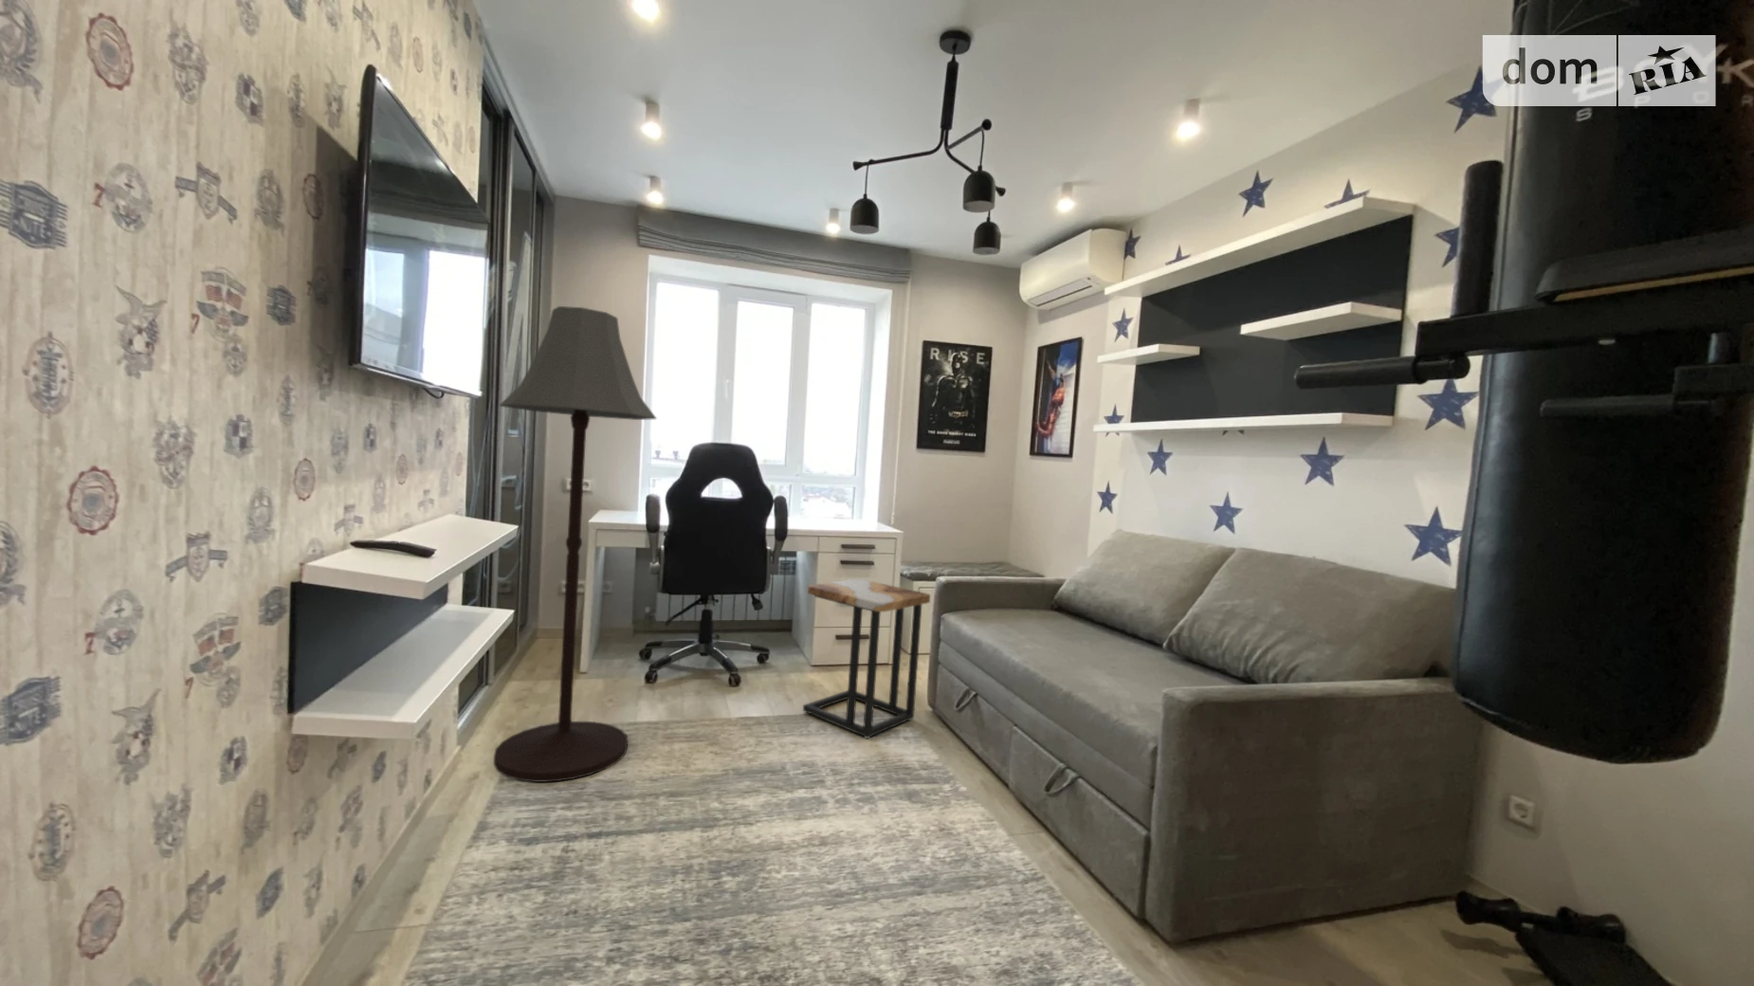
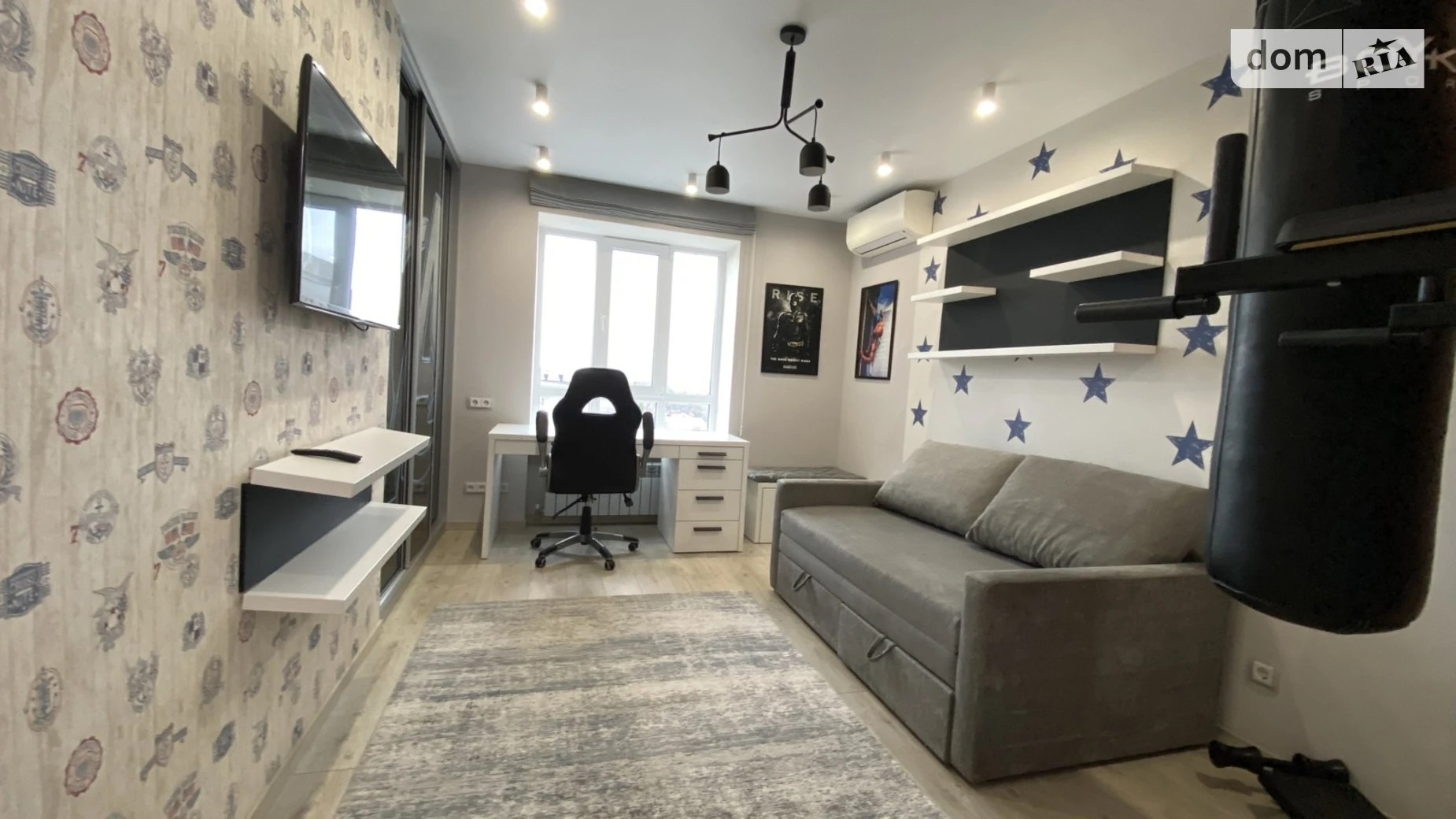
- side table (869, 654)
- floor lamp (573, 536)
